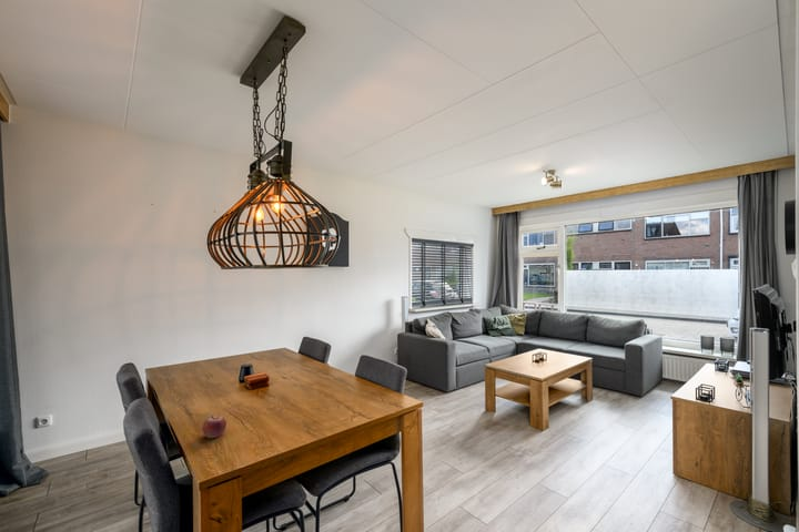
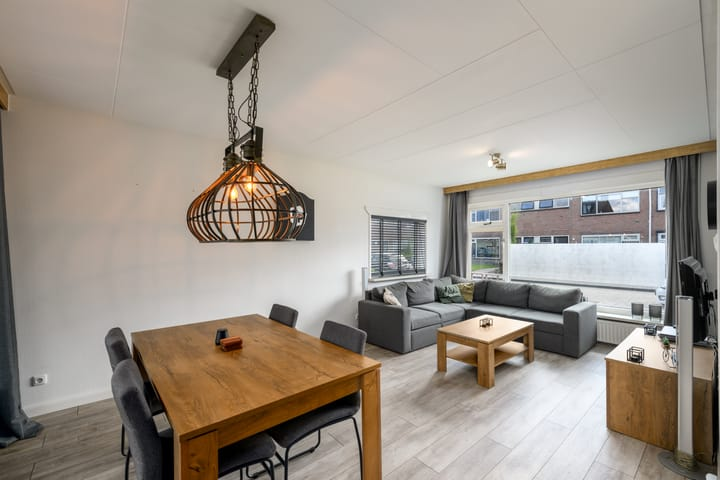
- fruit (214, 424)
